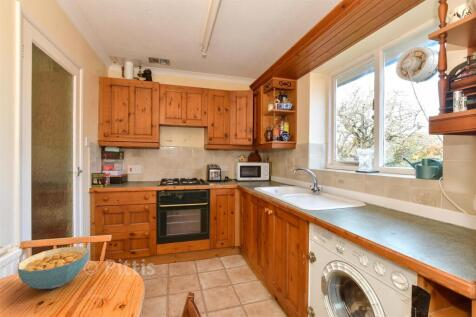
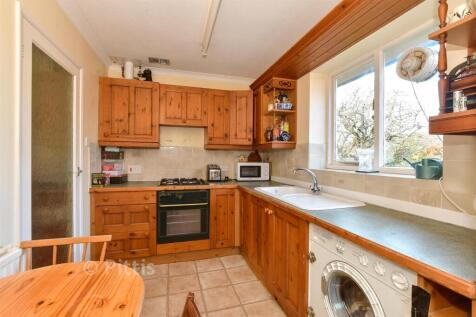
- cereal bowl (55, 270)
